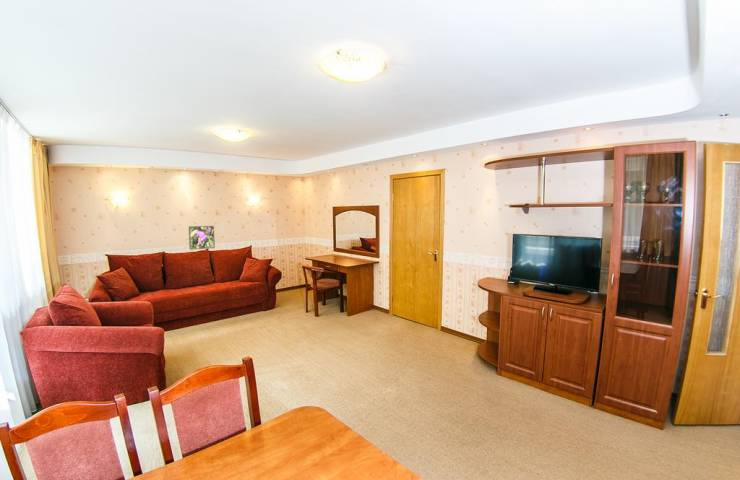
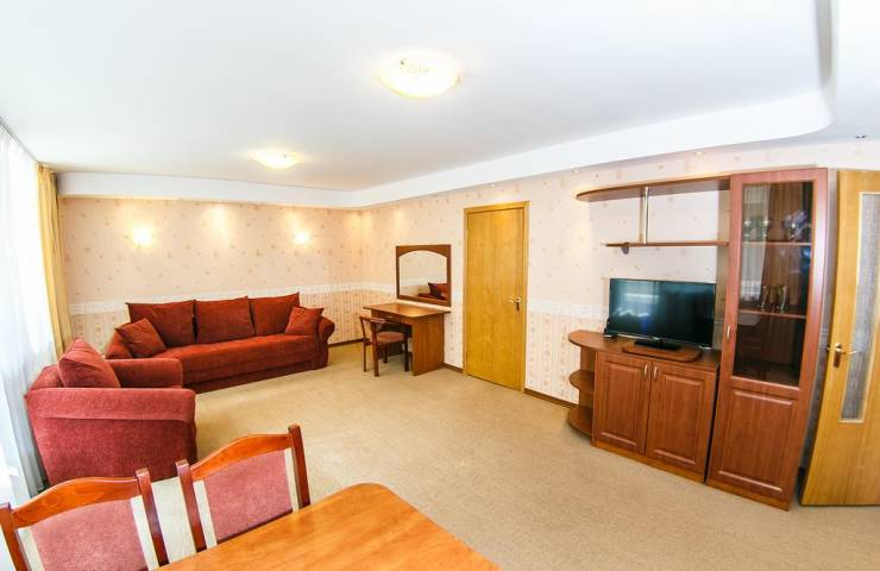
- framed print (202, 237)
